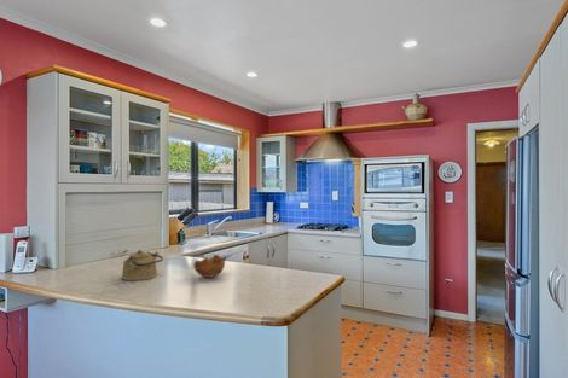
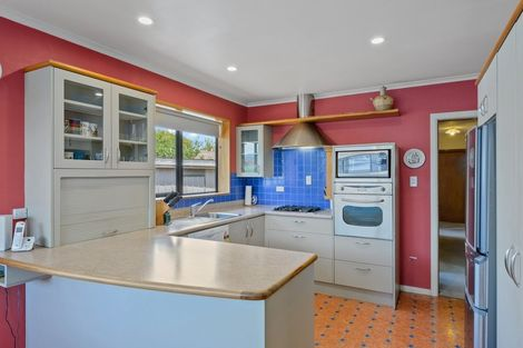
- kettle (143, 262)
- bowl (210, 266)
